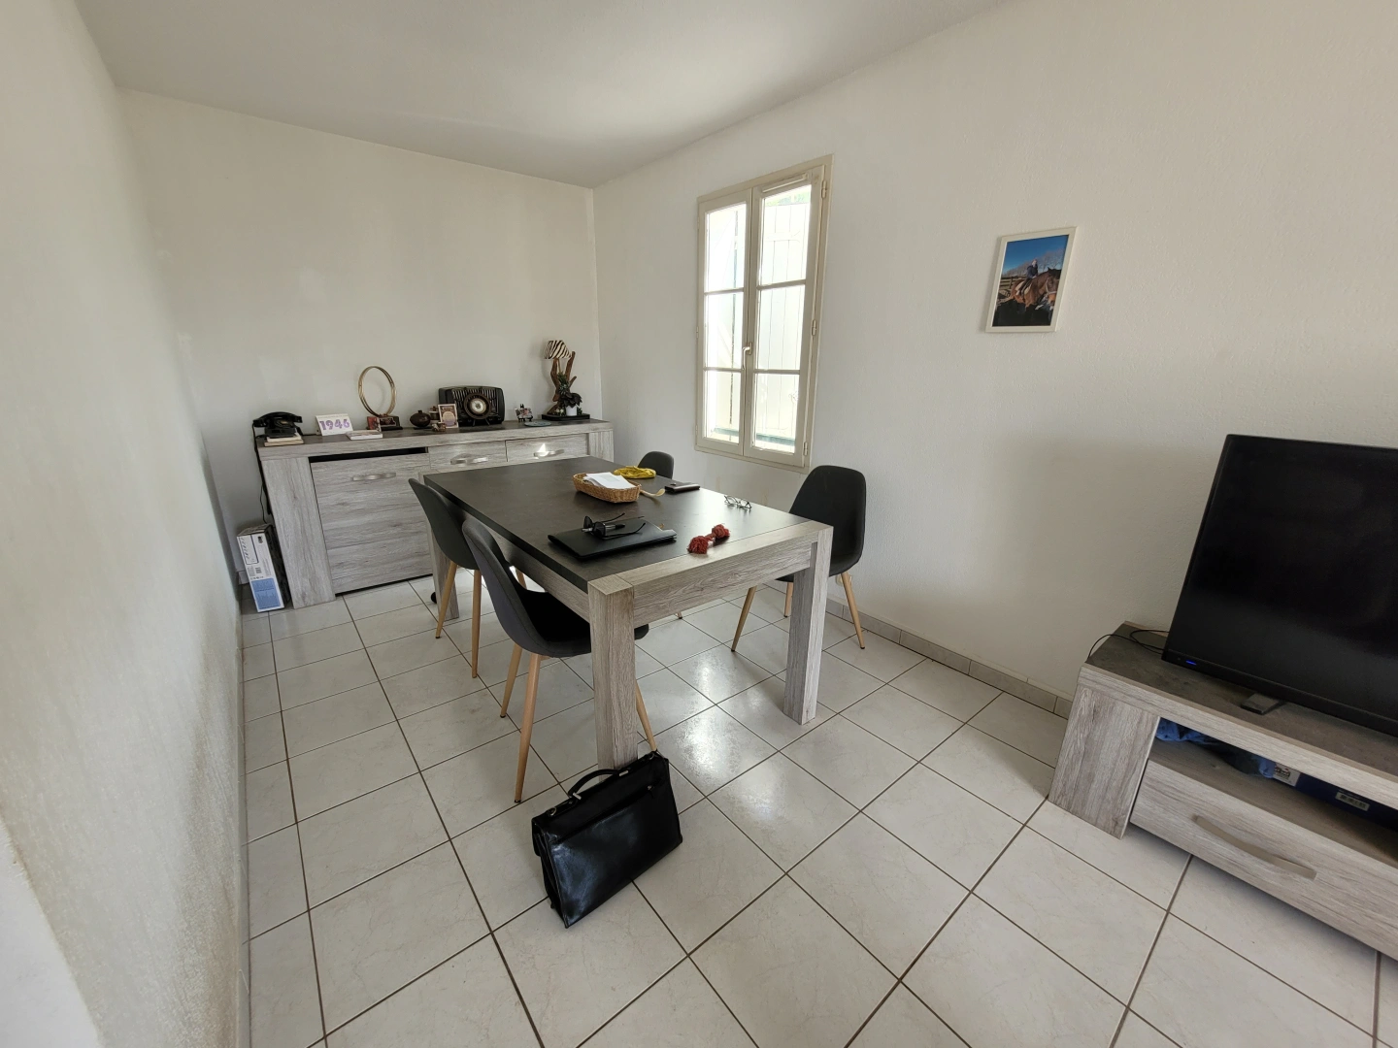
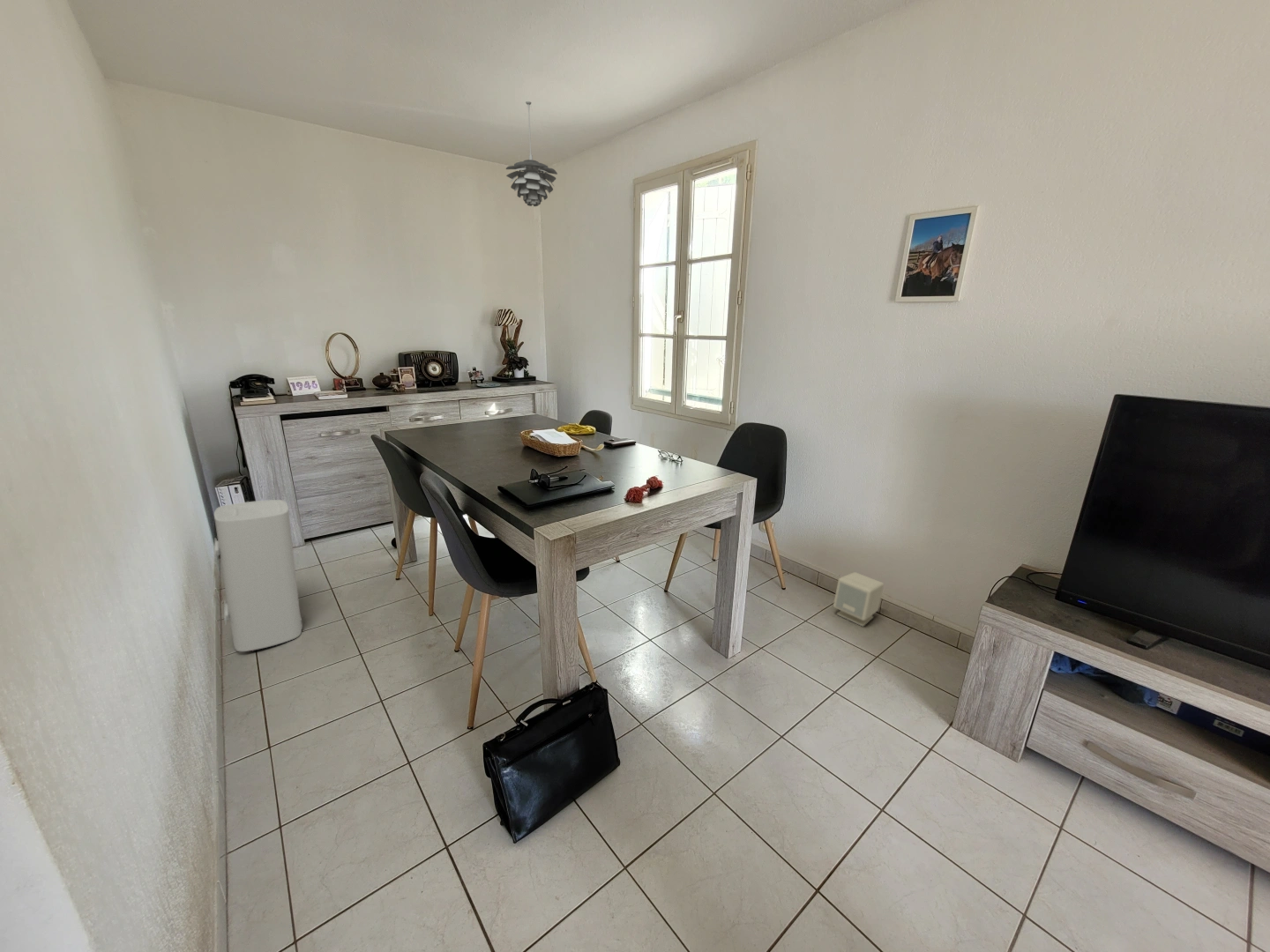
+ pendant light (531, 155)
+ water heater (260, 573)
+ speaker (858, 598)
